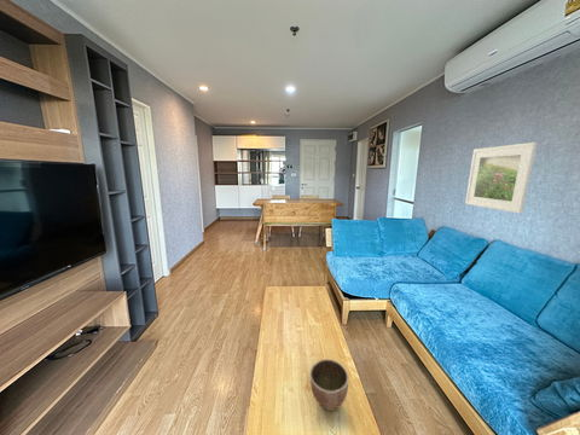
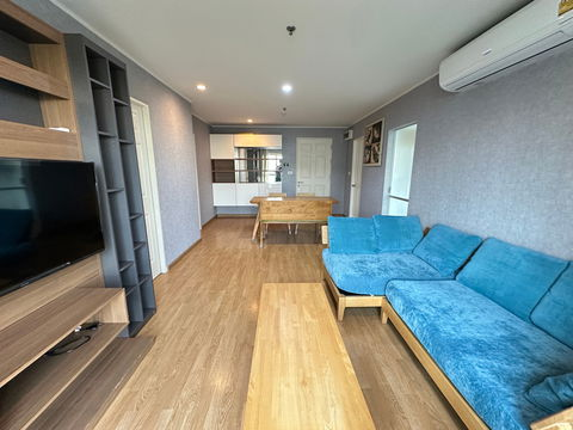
- decorative bowl (329, 388)
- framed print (495, 178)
